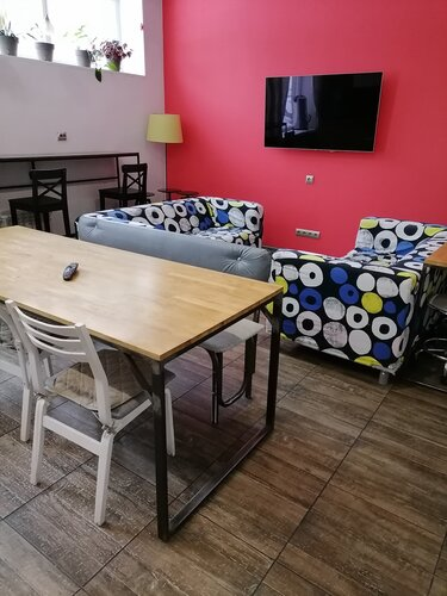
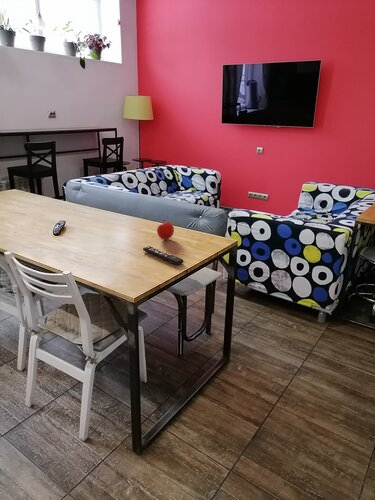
+ fruit (165, 229)
+ remote control (162, 255)
